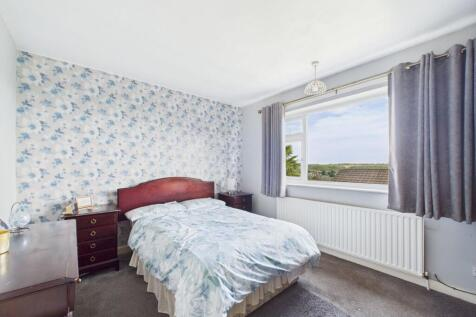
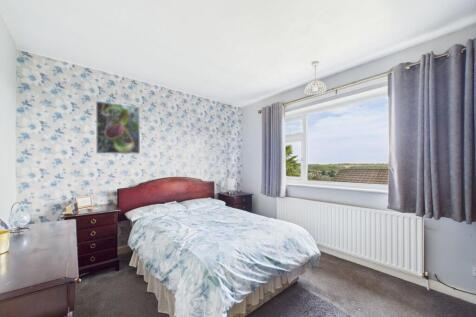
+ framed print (119, 129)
